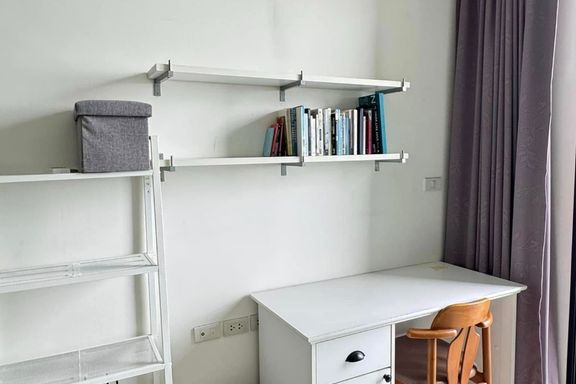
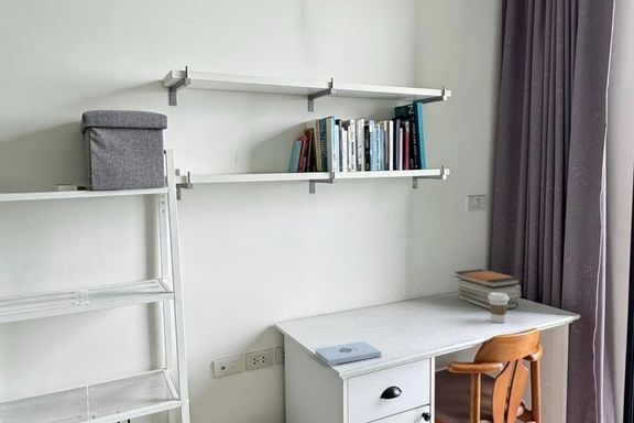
+ notepad (347, 352)
+ book stack (487, 289)
+ coffee cup (498, 306)
